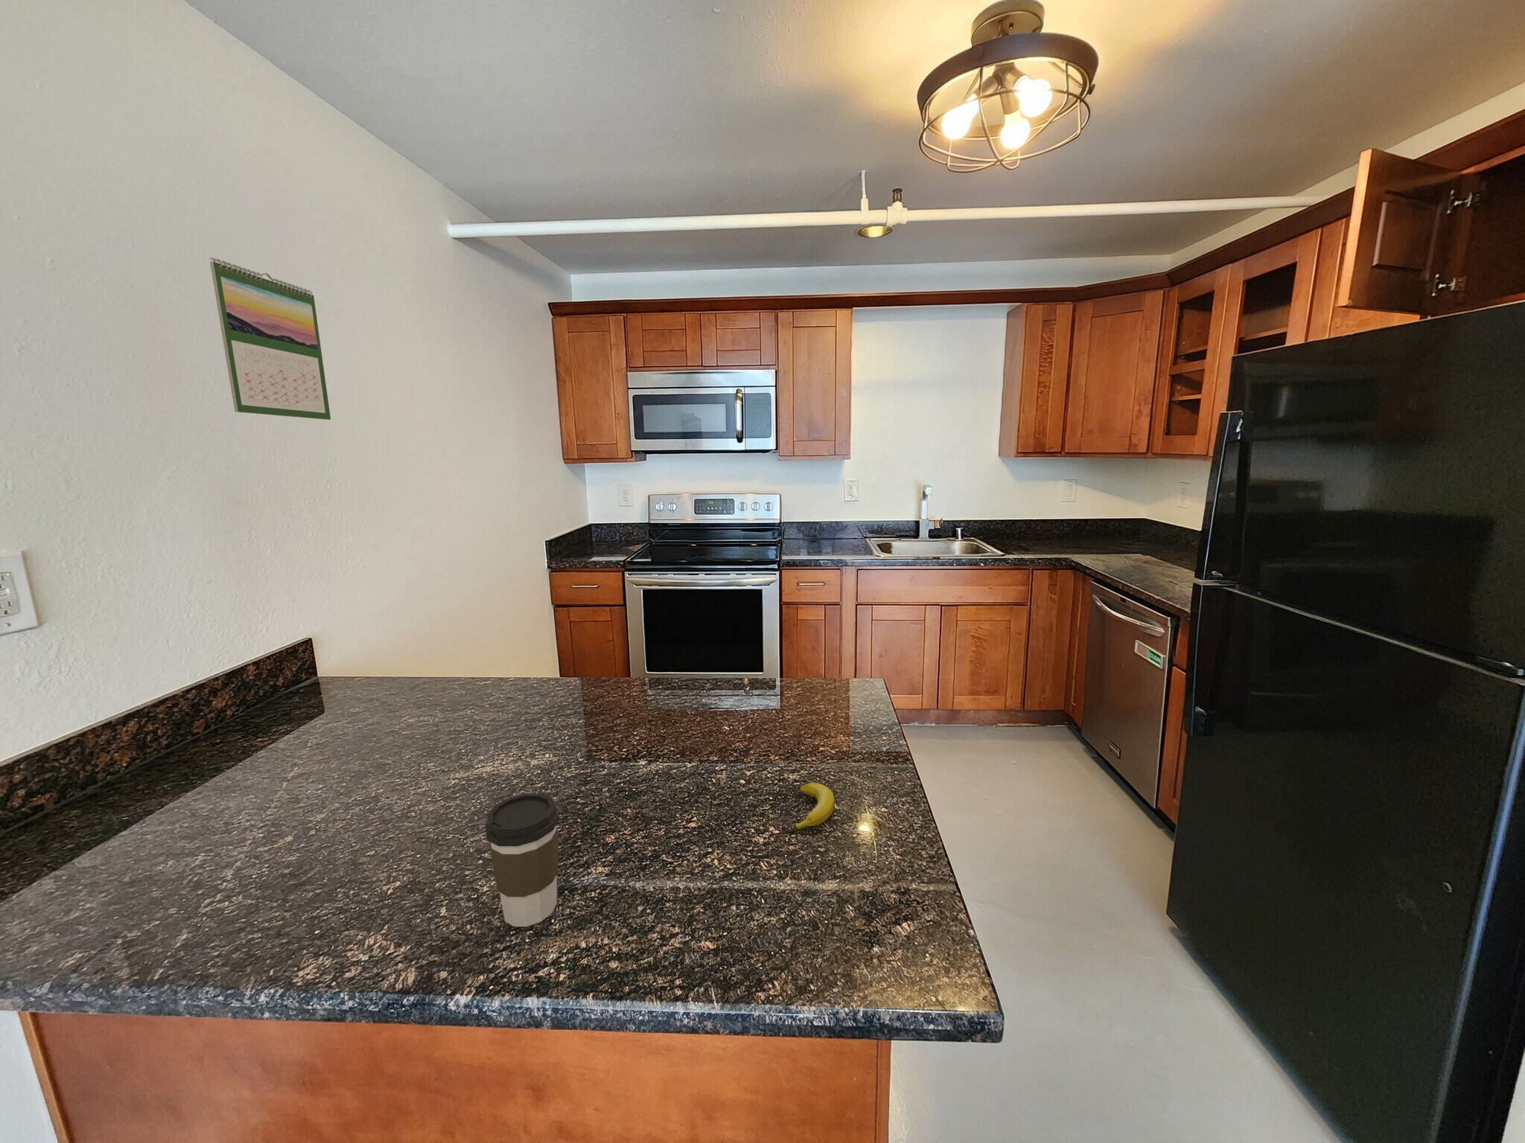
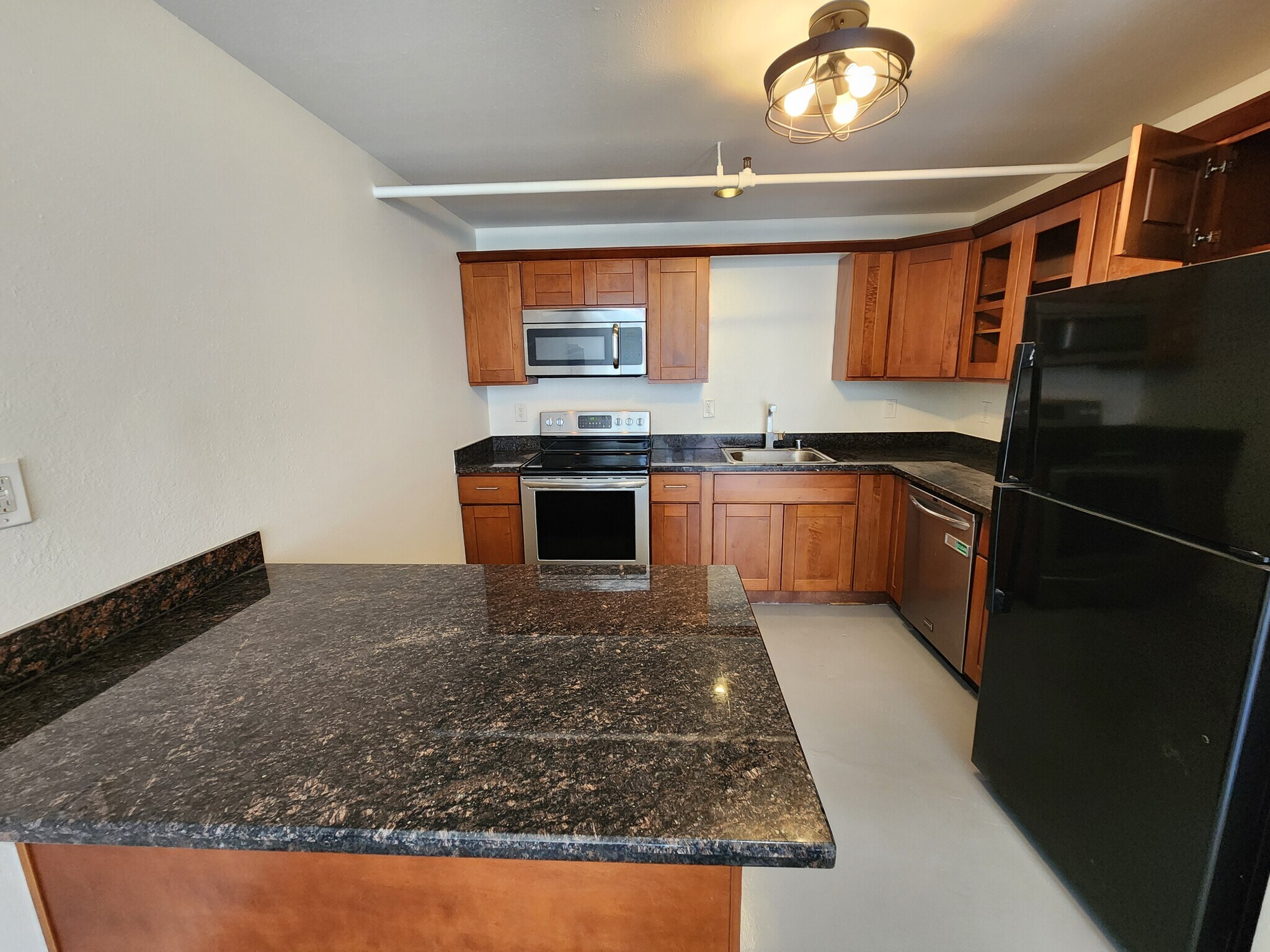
- banana (818, 802)
- calendar (276, 346)
- coffee cup (526, 860)
